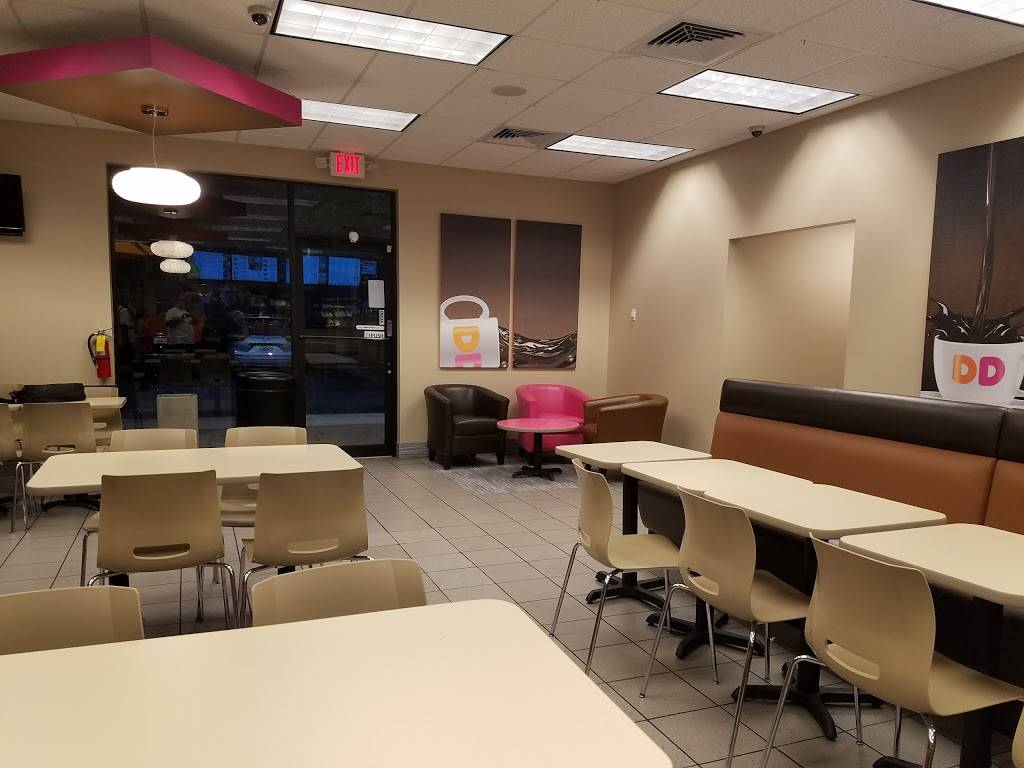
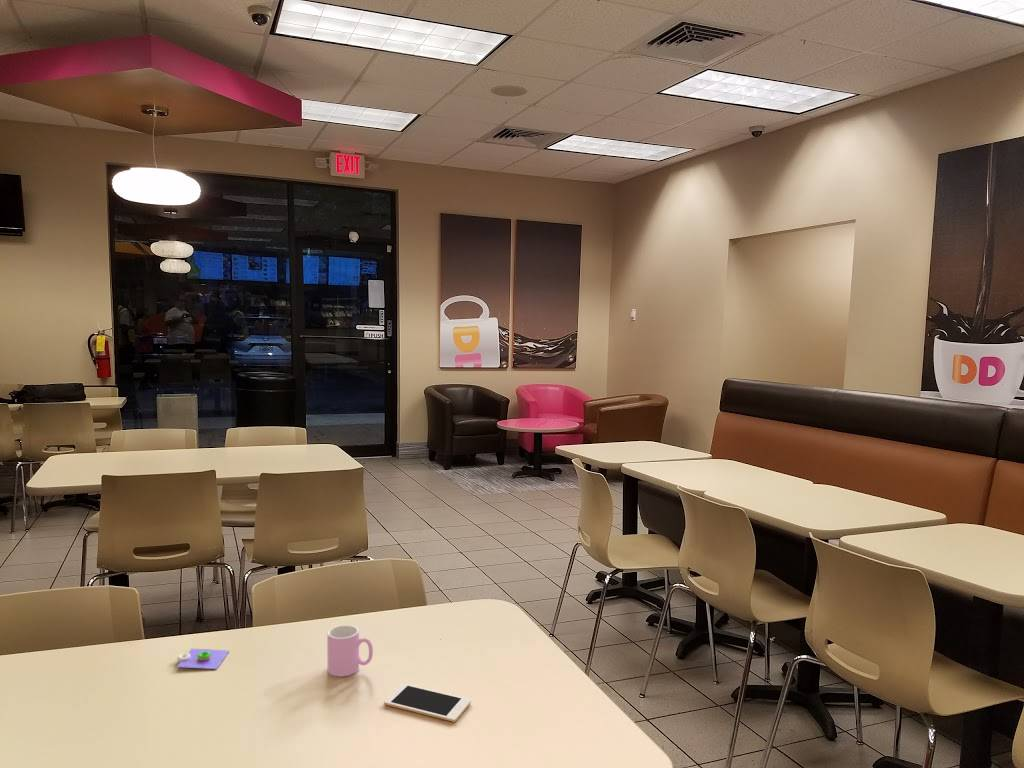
+ cell phone (427, 702)
+ cup (350, 650)
+ donut (200, 656)
